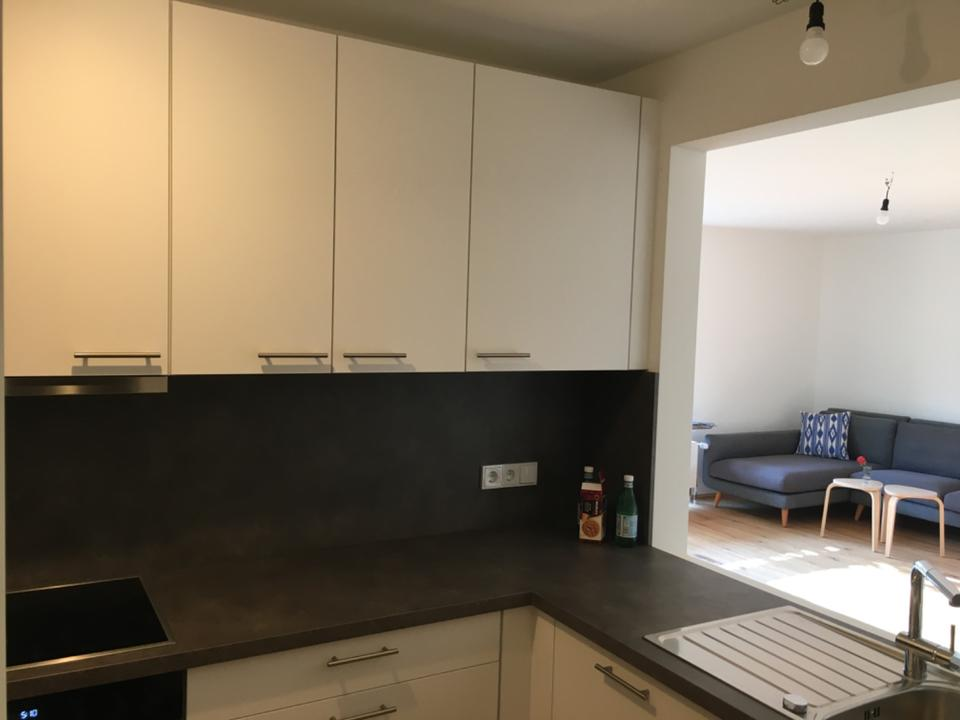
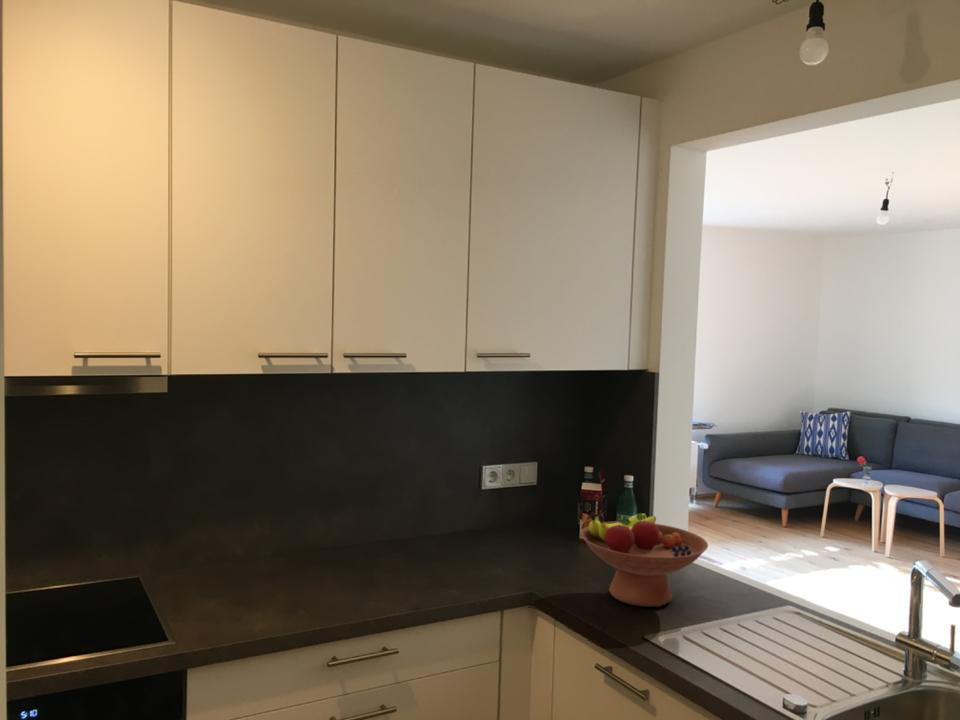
+ fruit bowl (642, 555)
